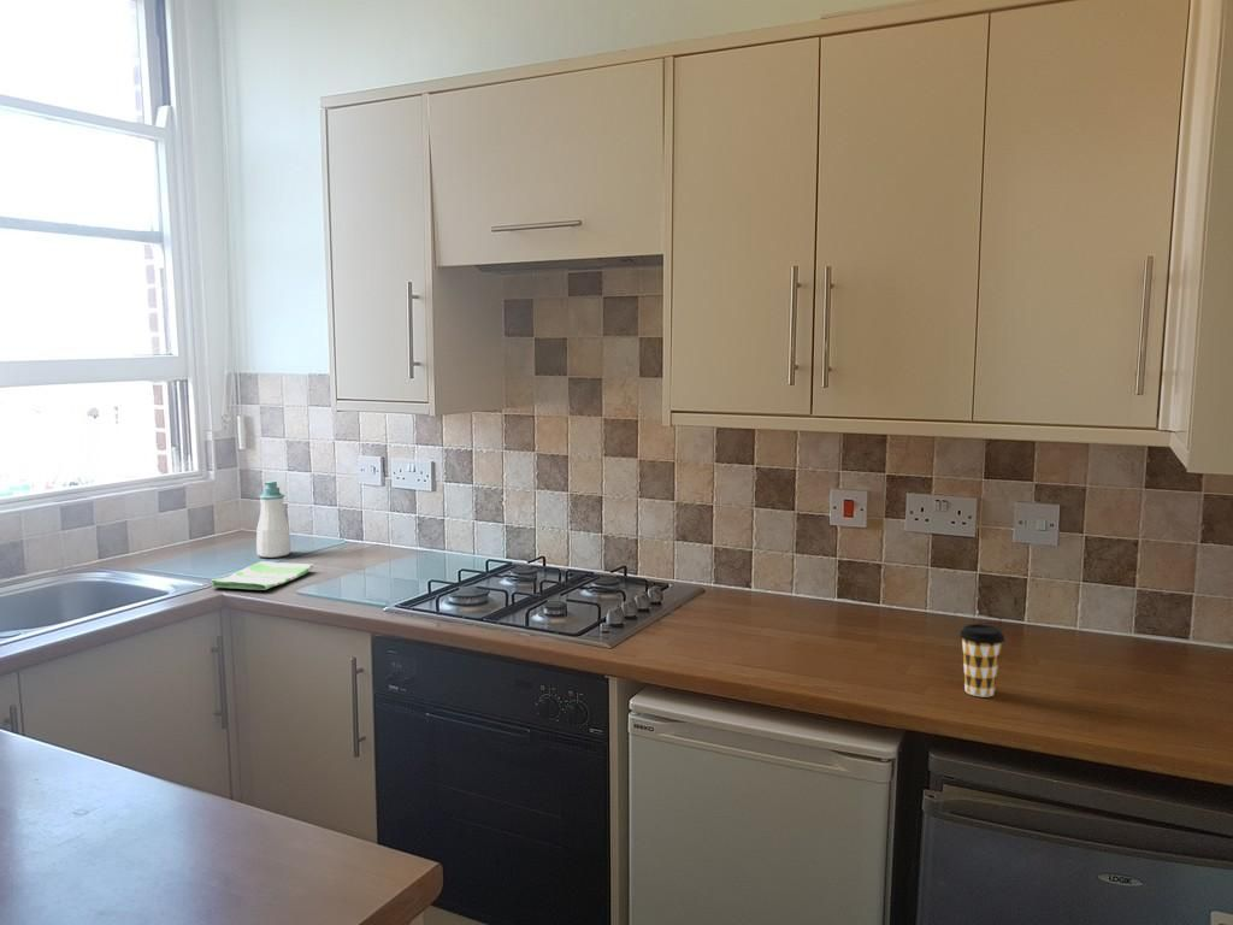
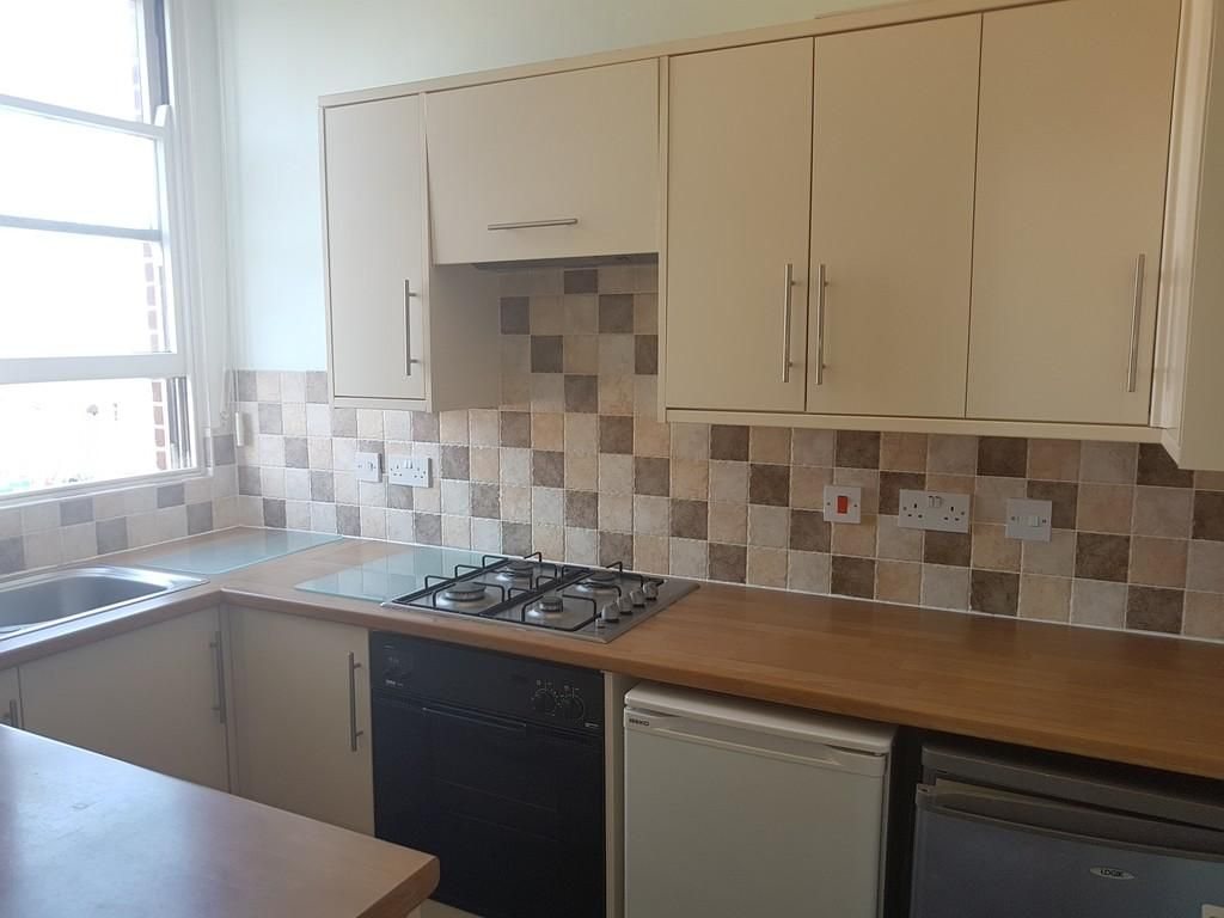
- dish towel (264, 575)
- coffee cup (980, 660)
- soap bottle (272, 518)
